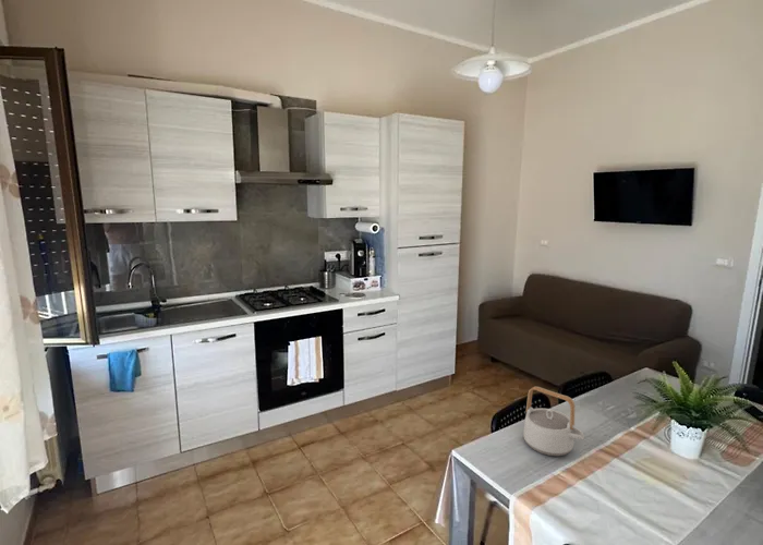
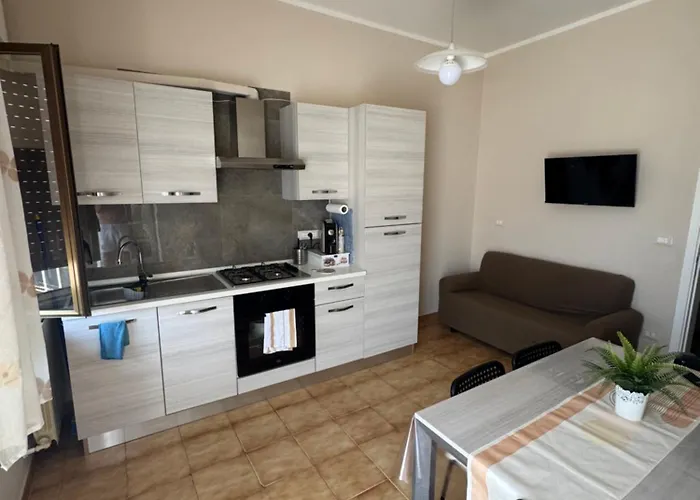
- teapot (554, 420)
